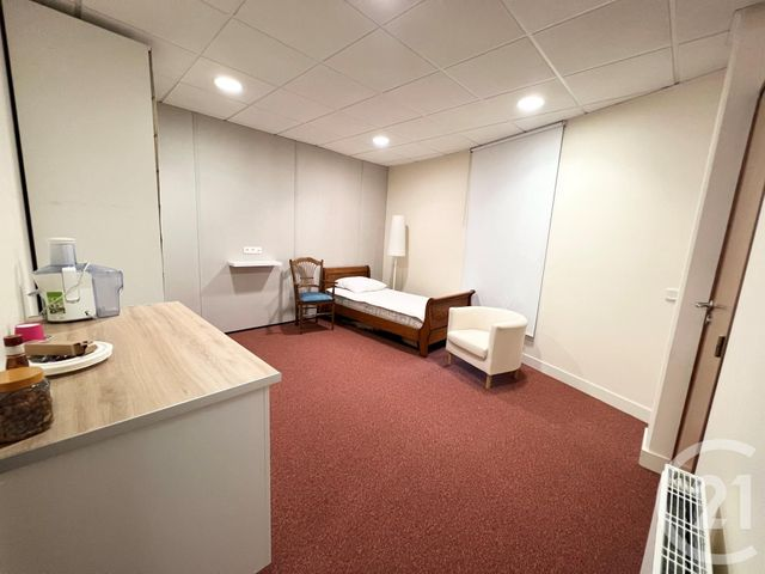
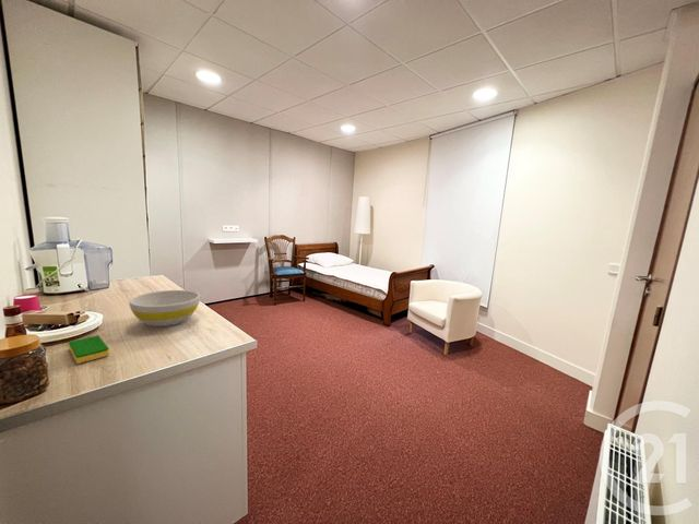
+ dish sponge (88, 348)
+ bowl (167, 309)
